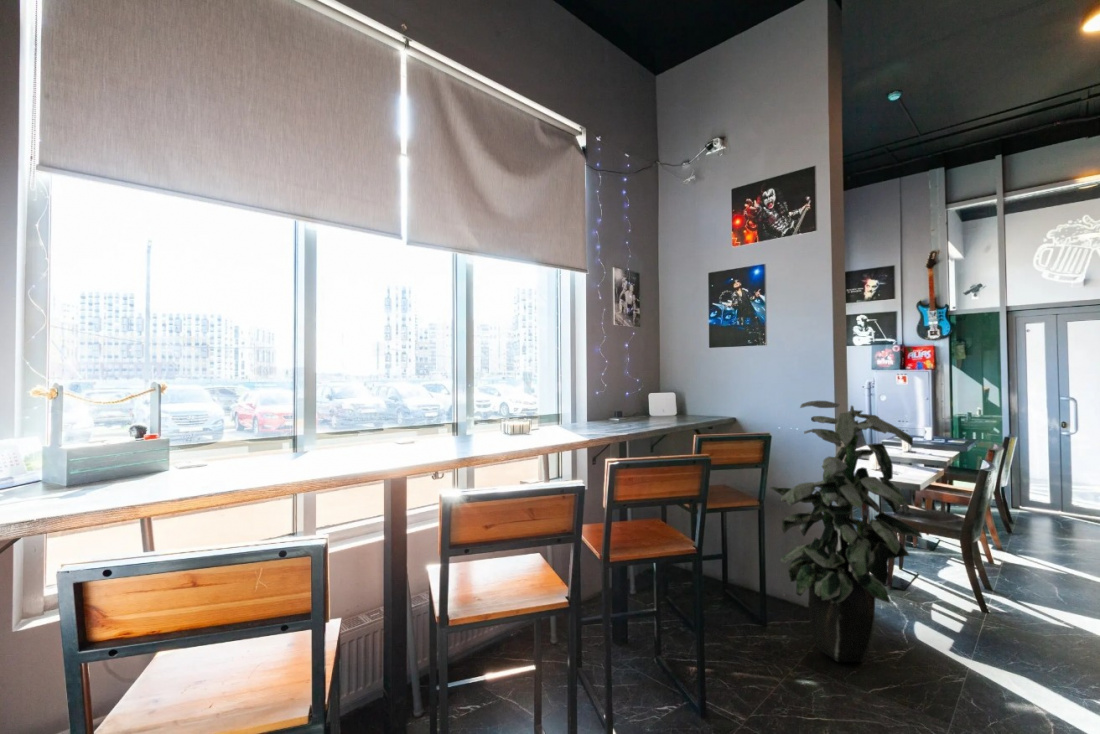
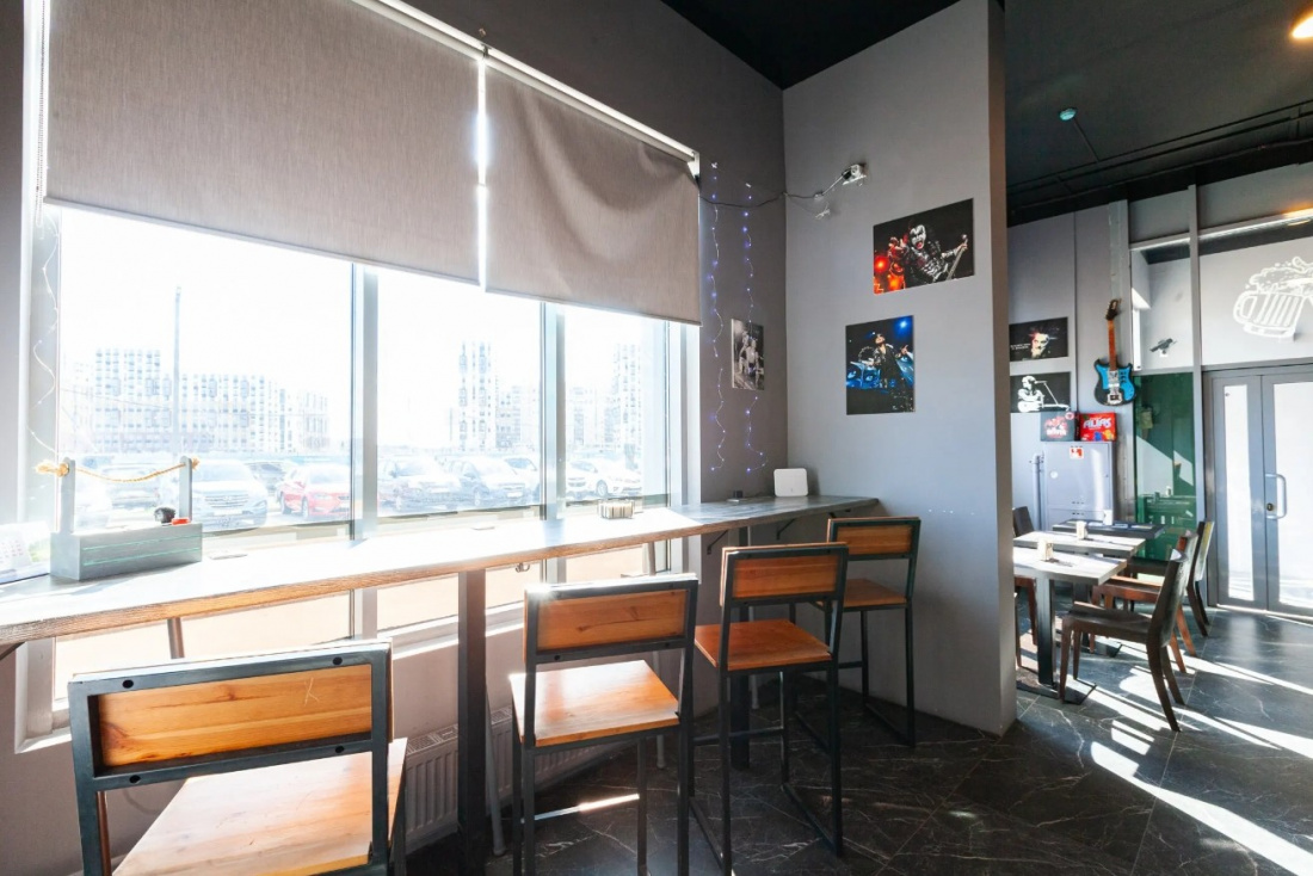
- indoor plant (838, 524)
